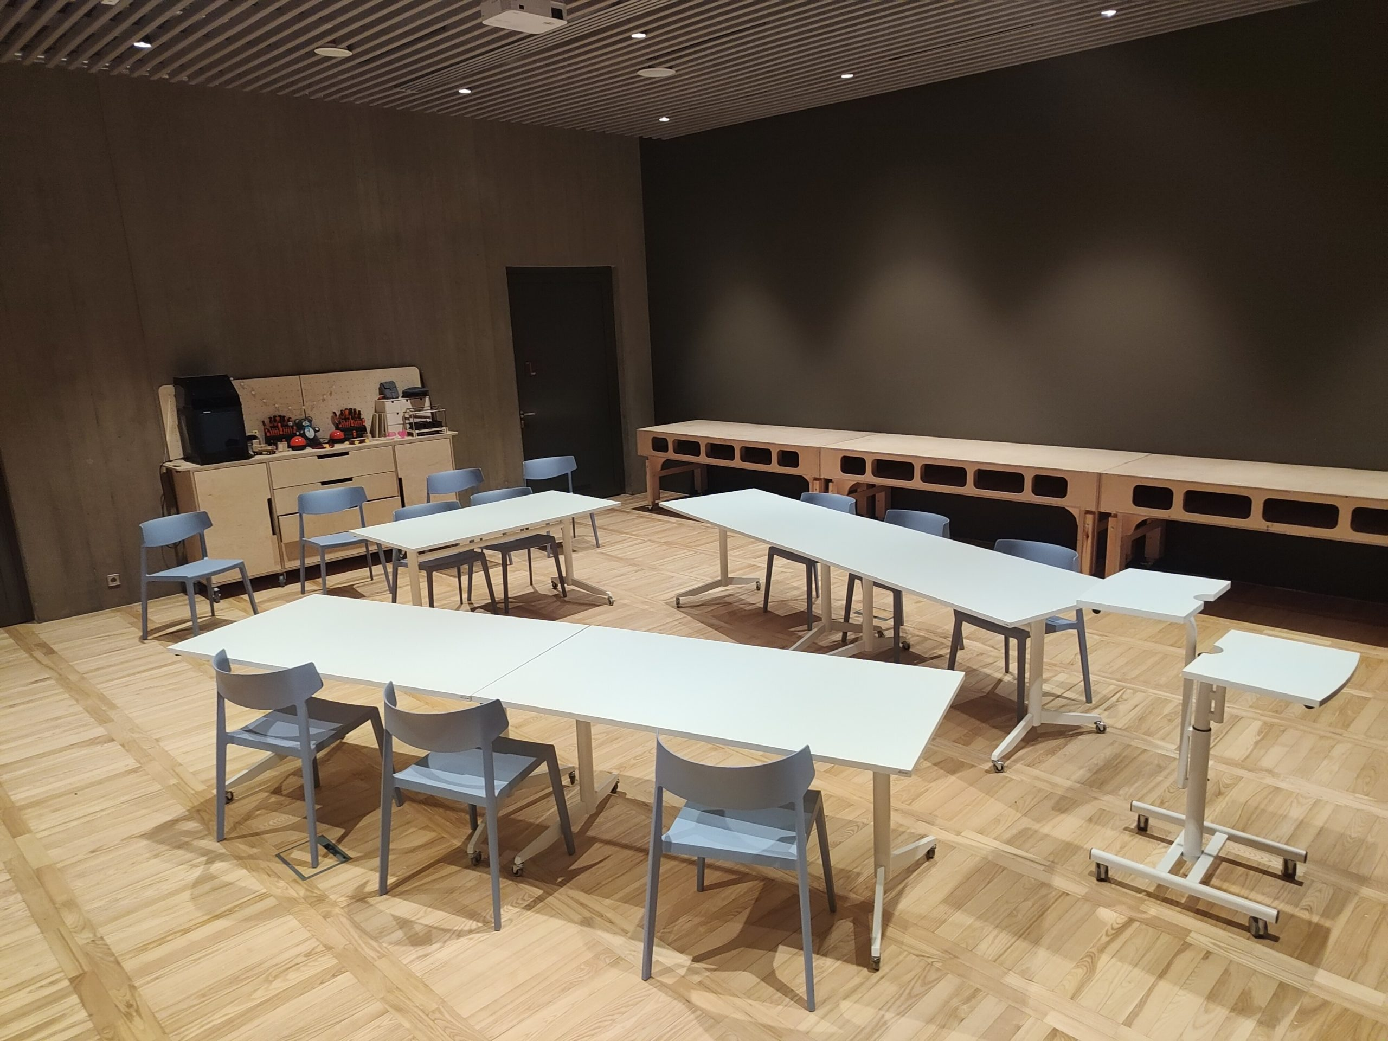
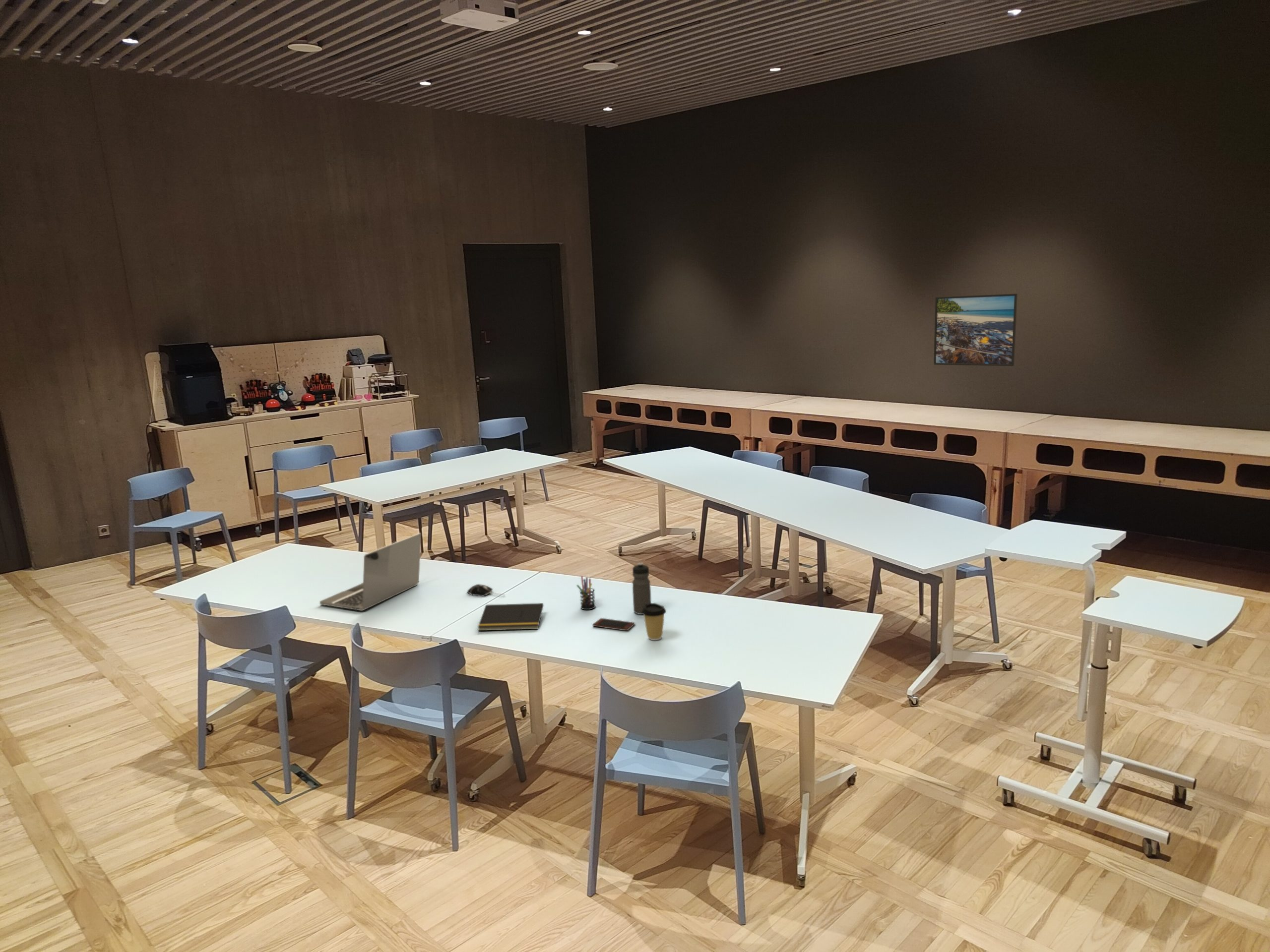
+ computer mouse (486, 590)
+ laptop (371, 568)
+ notepad (511, 616)
+ water bottle (641, 587)
+ coffee cup (654, 622)
+ smartphone (614, 624)
+ pen holder (585, 593)
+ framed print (973, 330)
